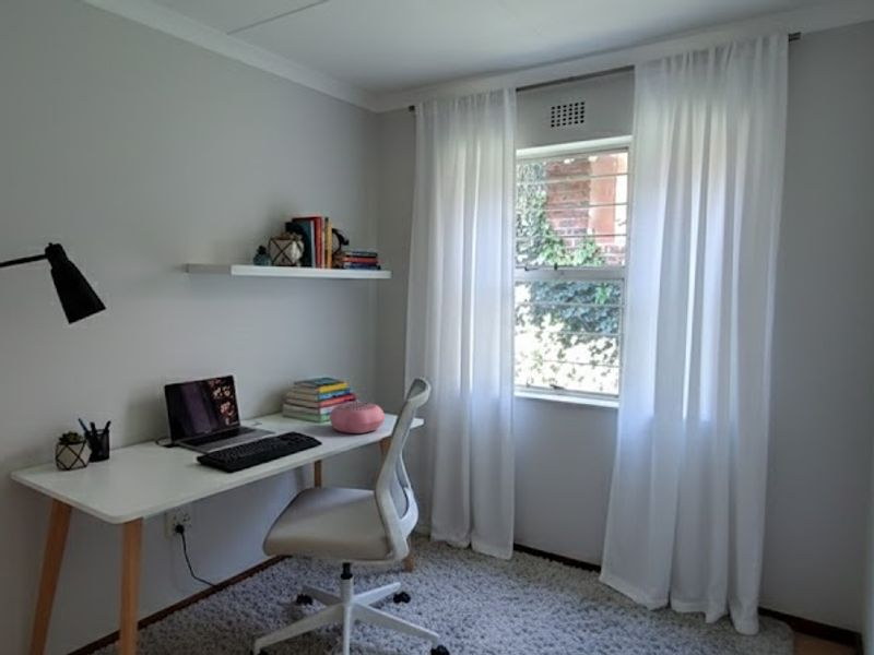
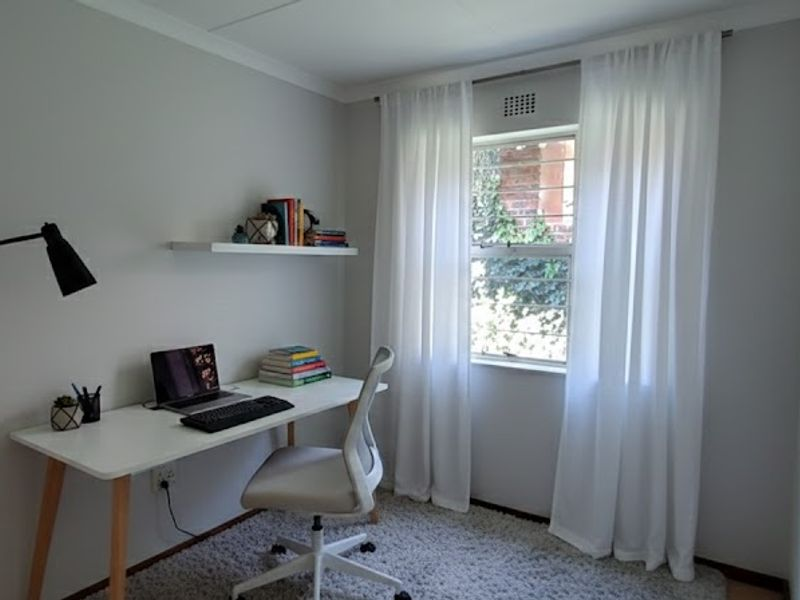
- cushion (354, 416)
